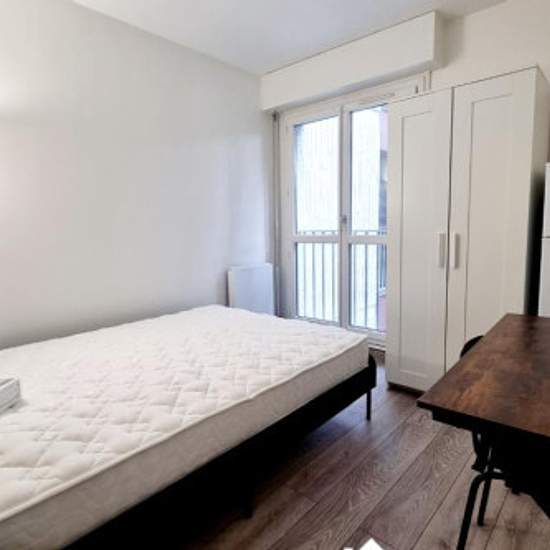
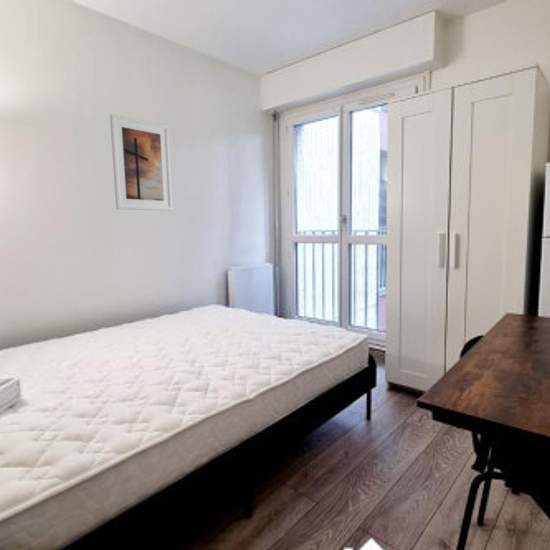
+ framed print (143, 165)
